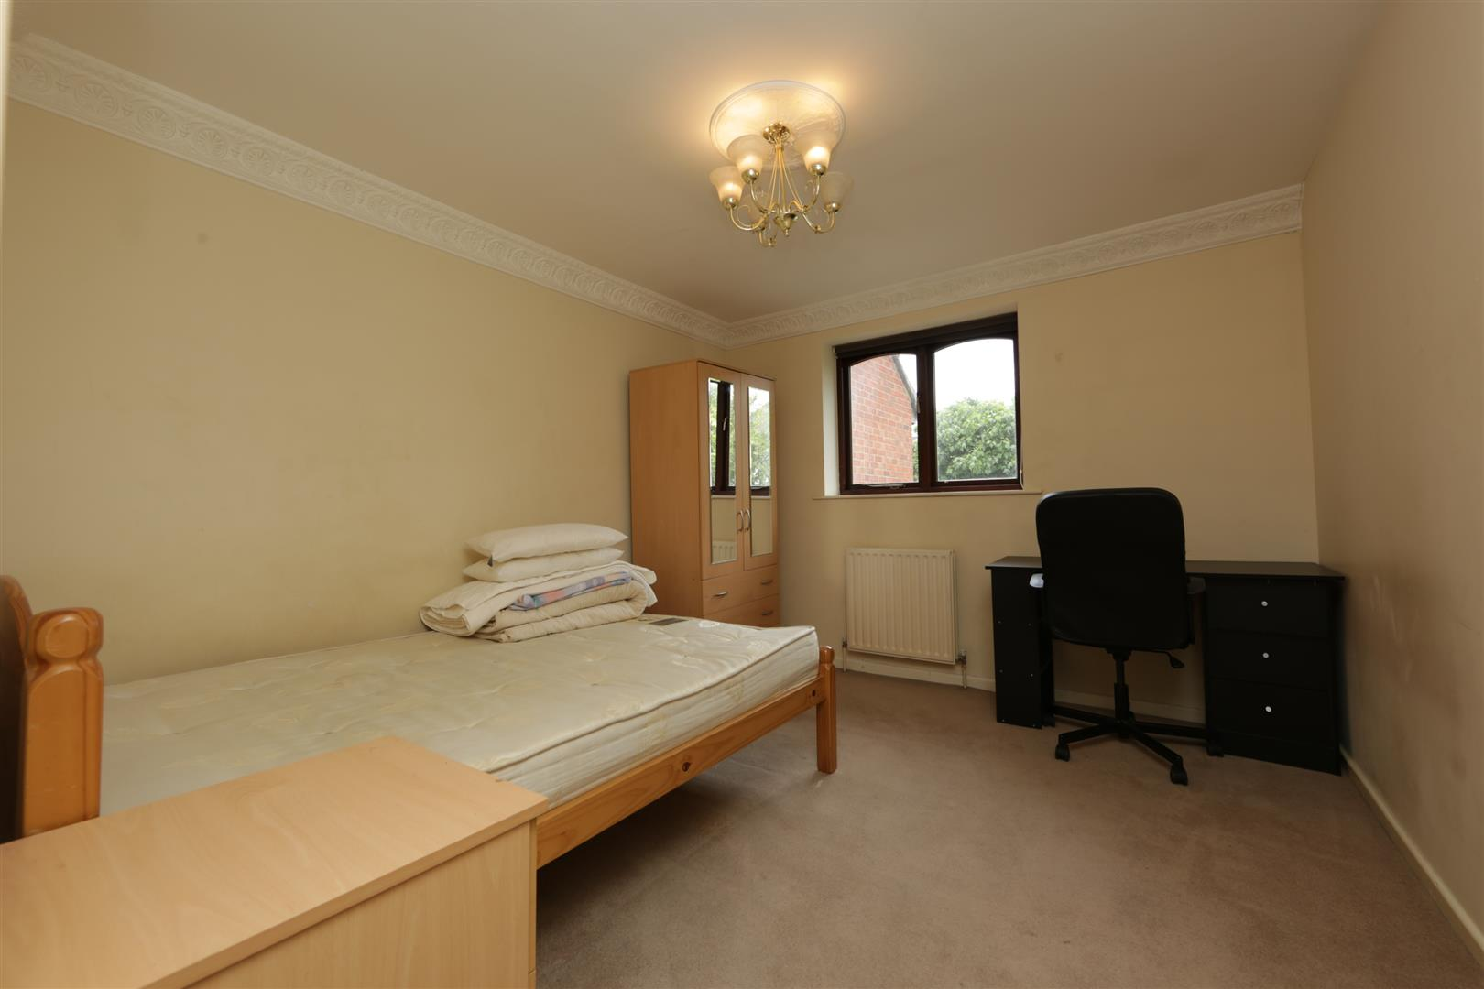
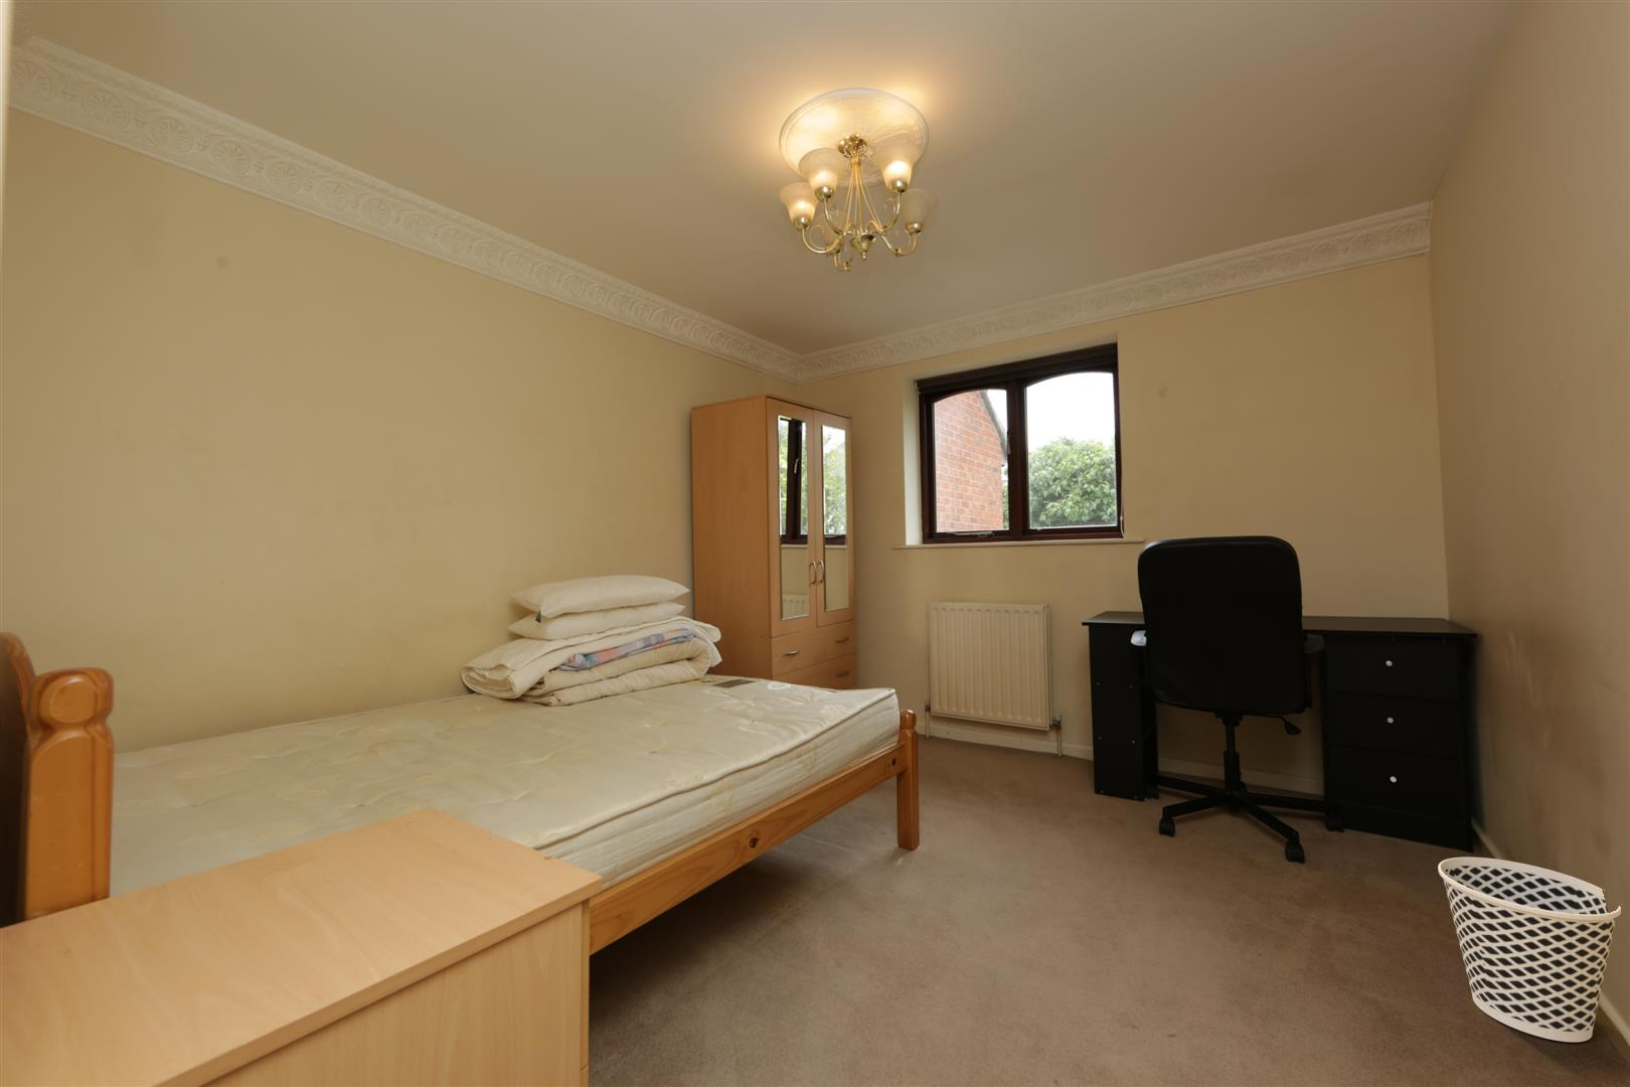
+ wastebasket (1527, 949)
